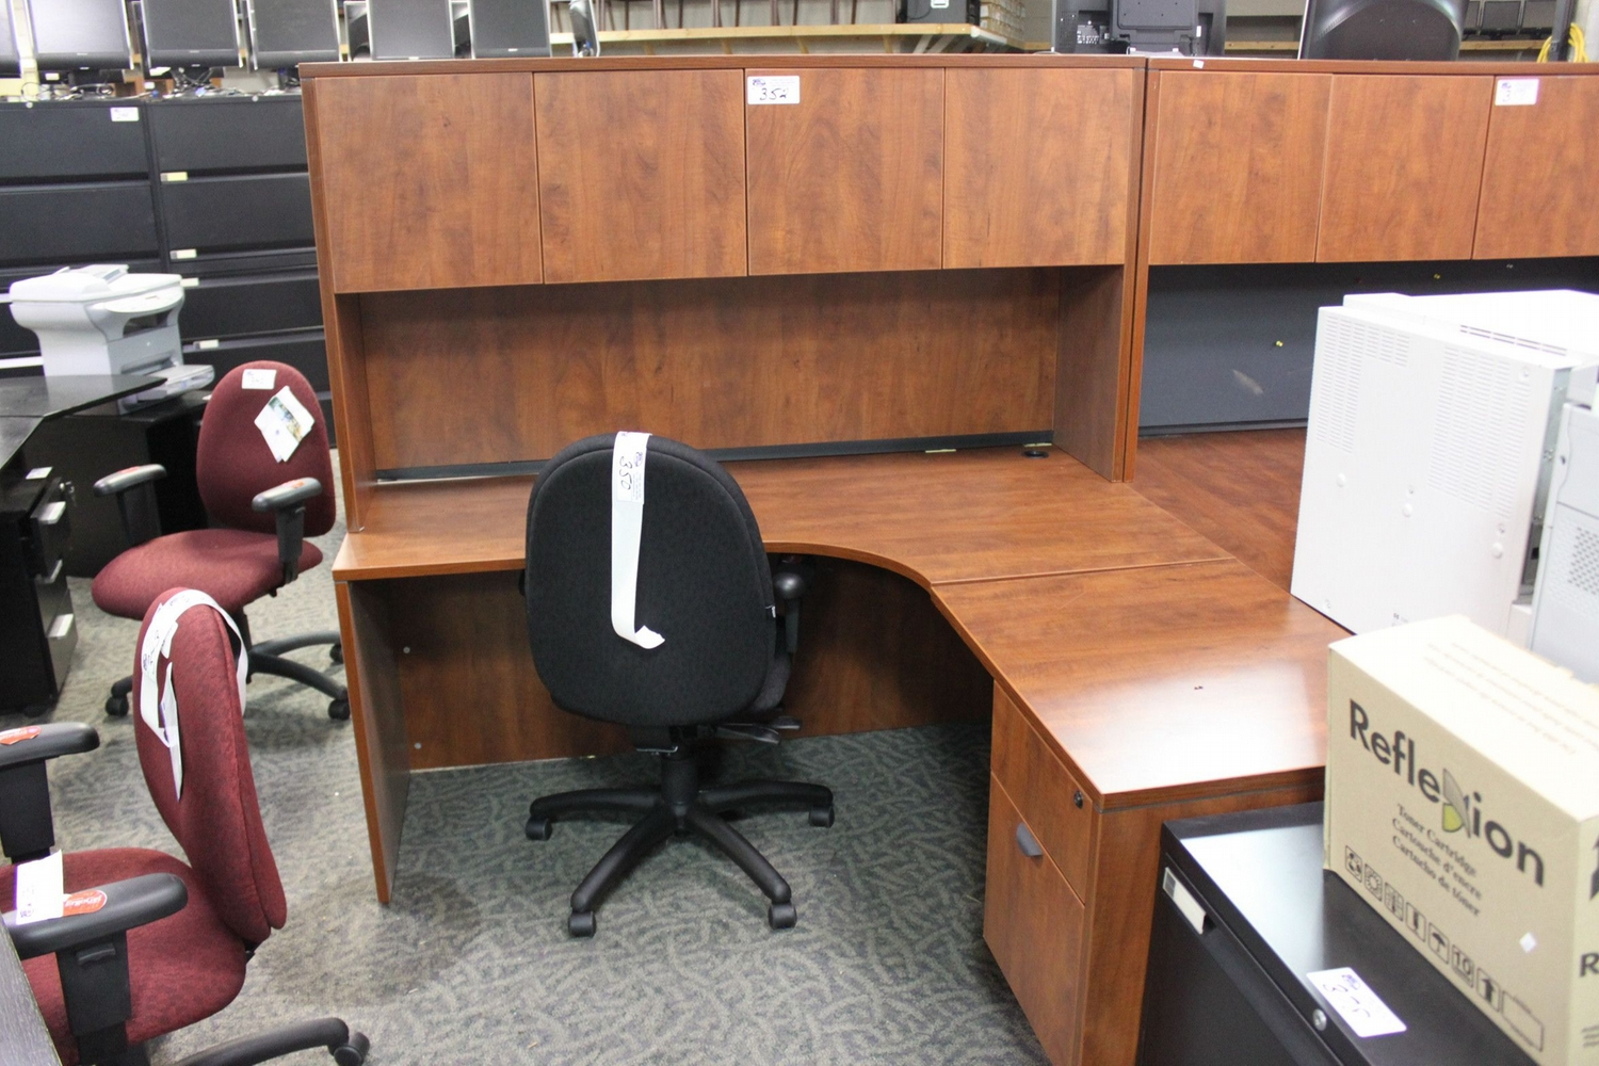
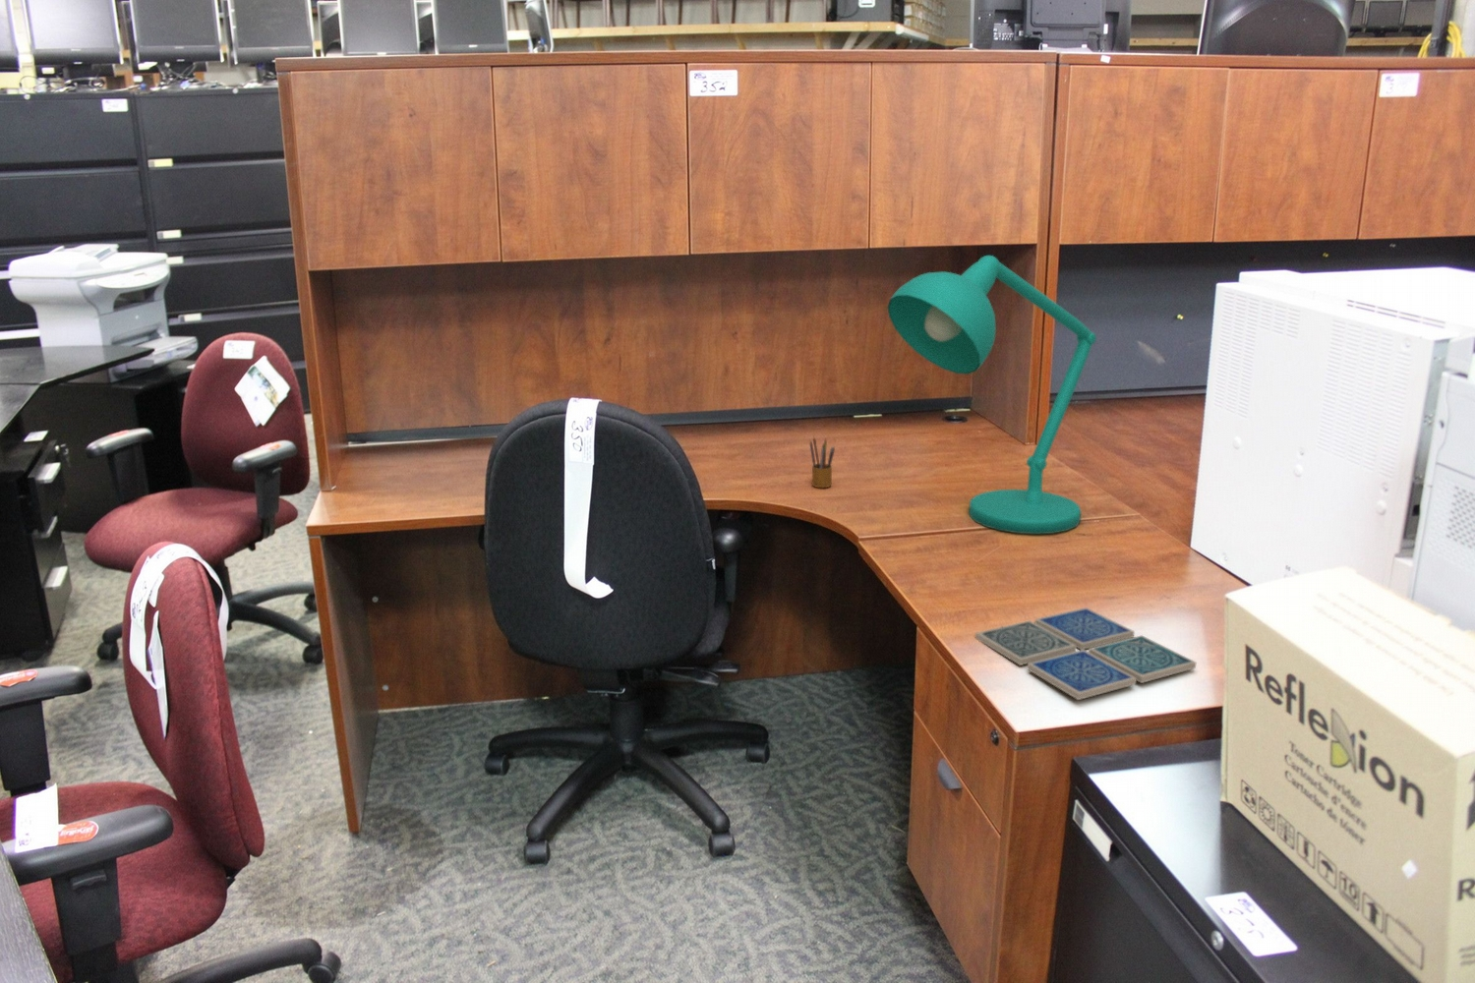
+ pencil box (820, 461)
+ drink coaster (1082, 649)
+ desk lamp (976, 371)
